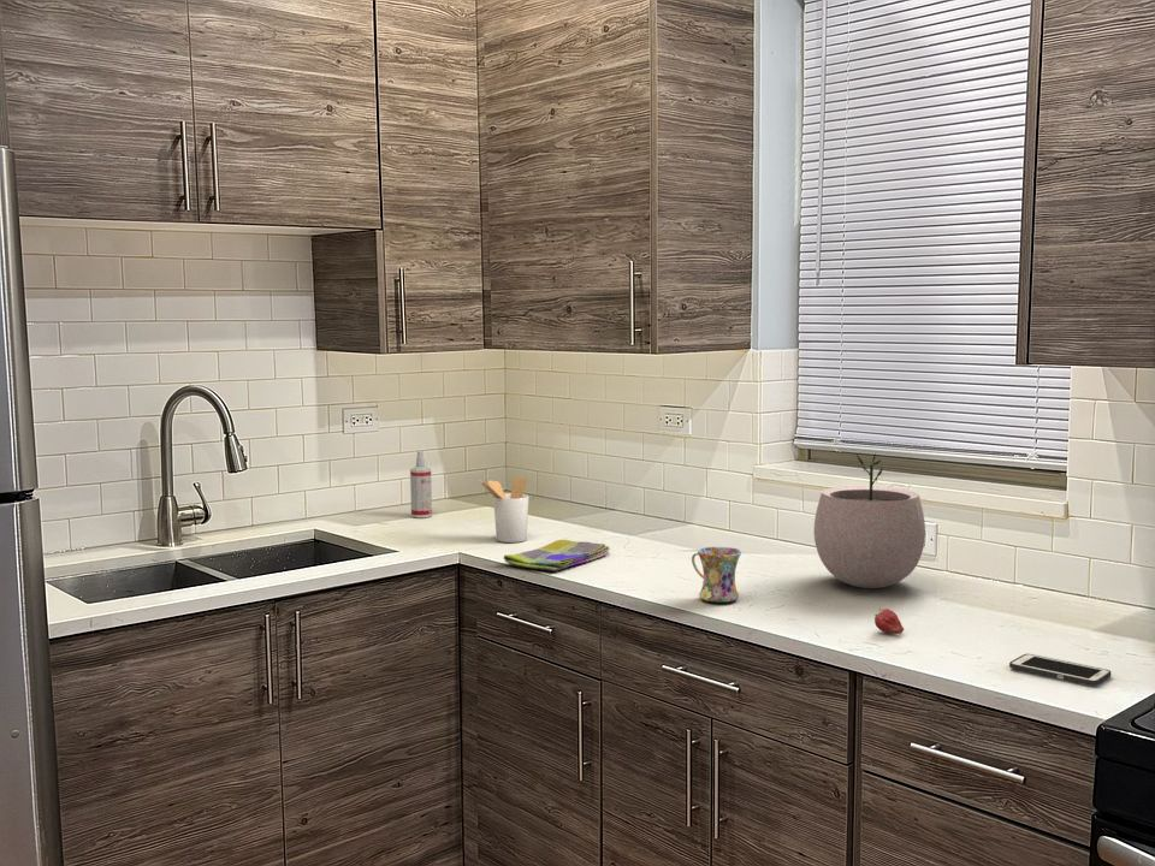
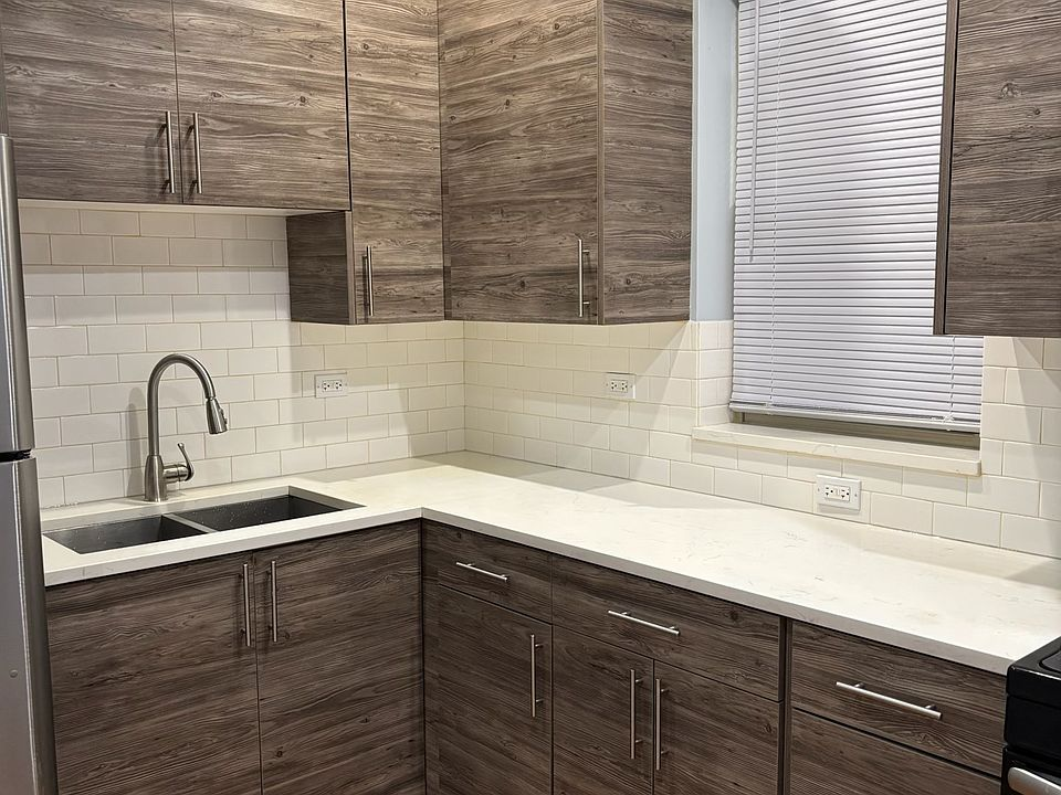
- cell phone (1059, 669)
- plant pot (869, 518)
- dish towel (557, 553)
- fruit (888, 619)
- mug (713, 574)
- utensil holder (503, 508)
- spray bottle (420, 484)
